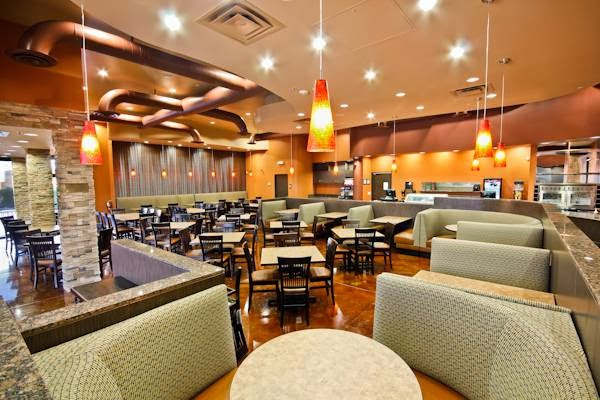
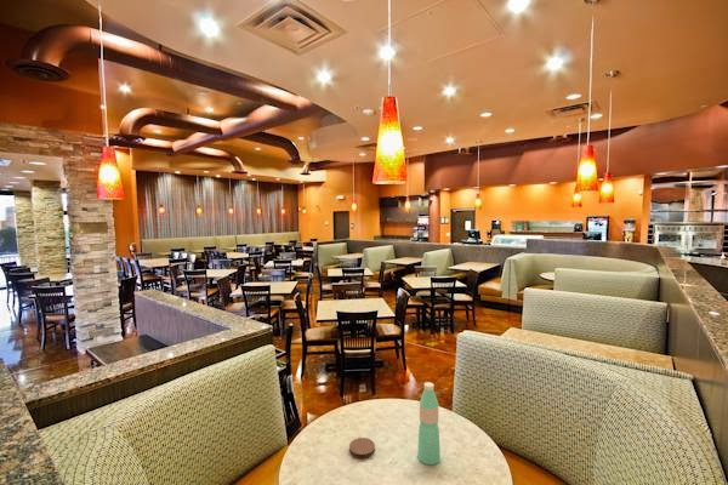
+ coaster (362, 447)
+ water bottle (428, 421)
